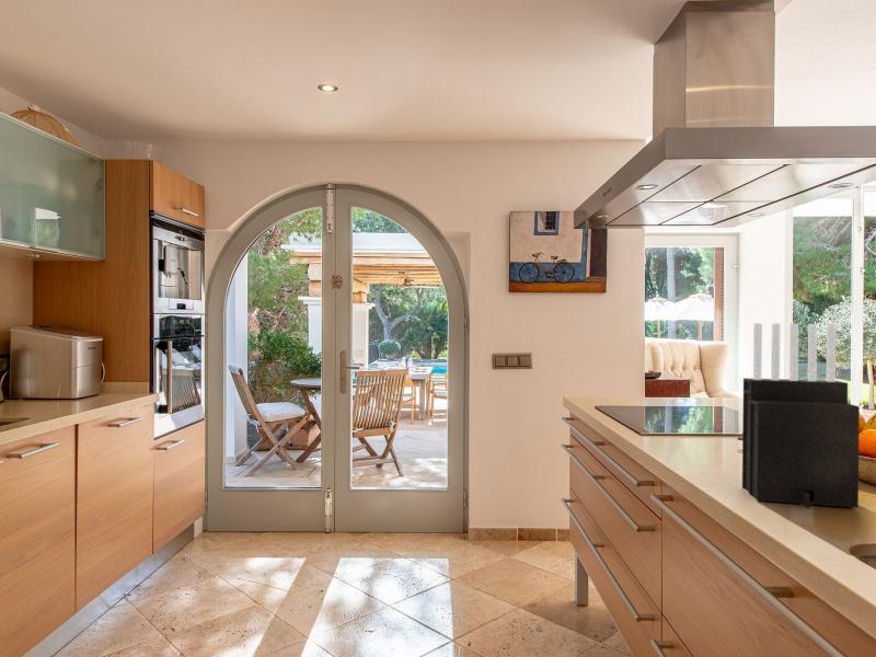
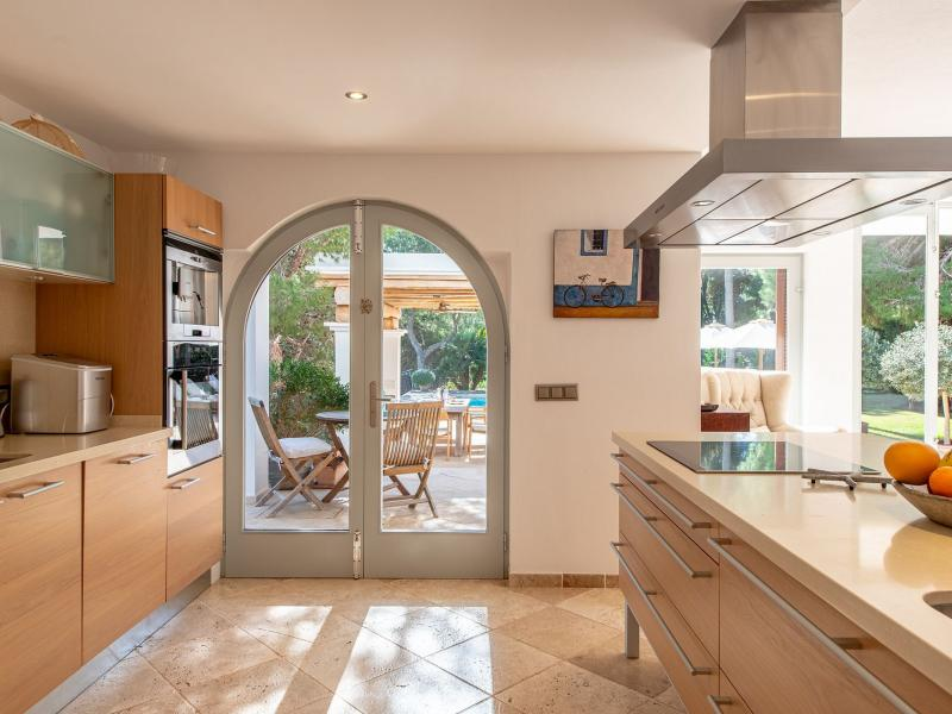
- knife block (799, 411)
